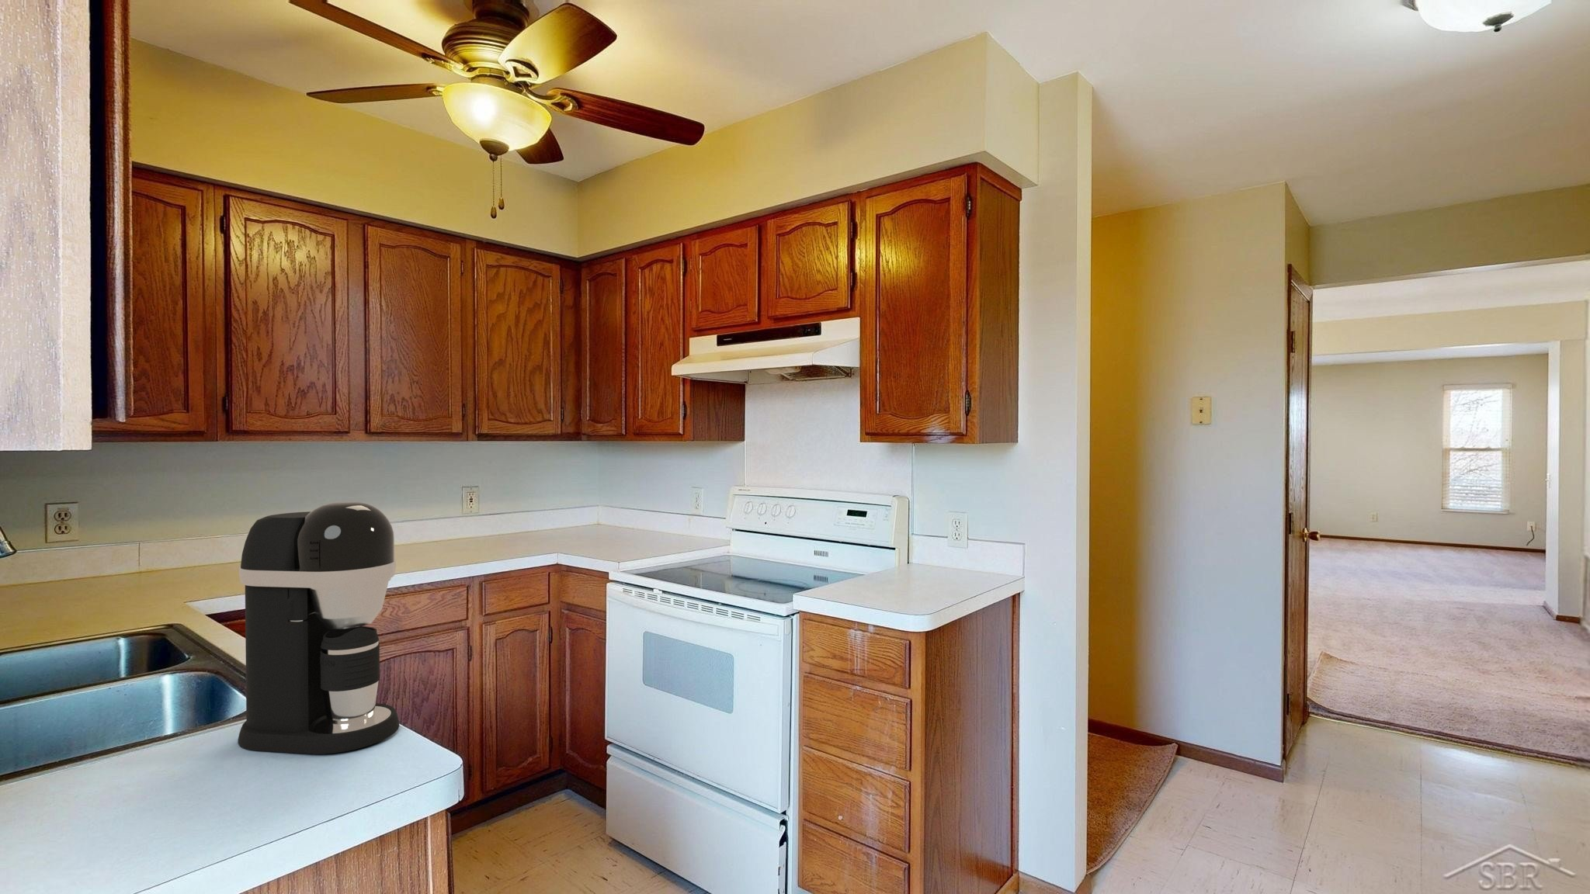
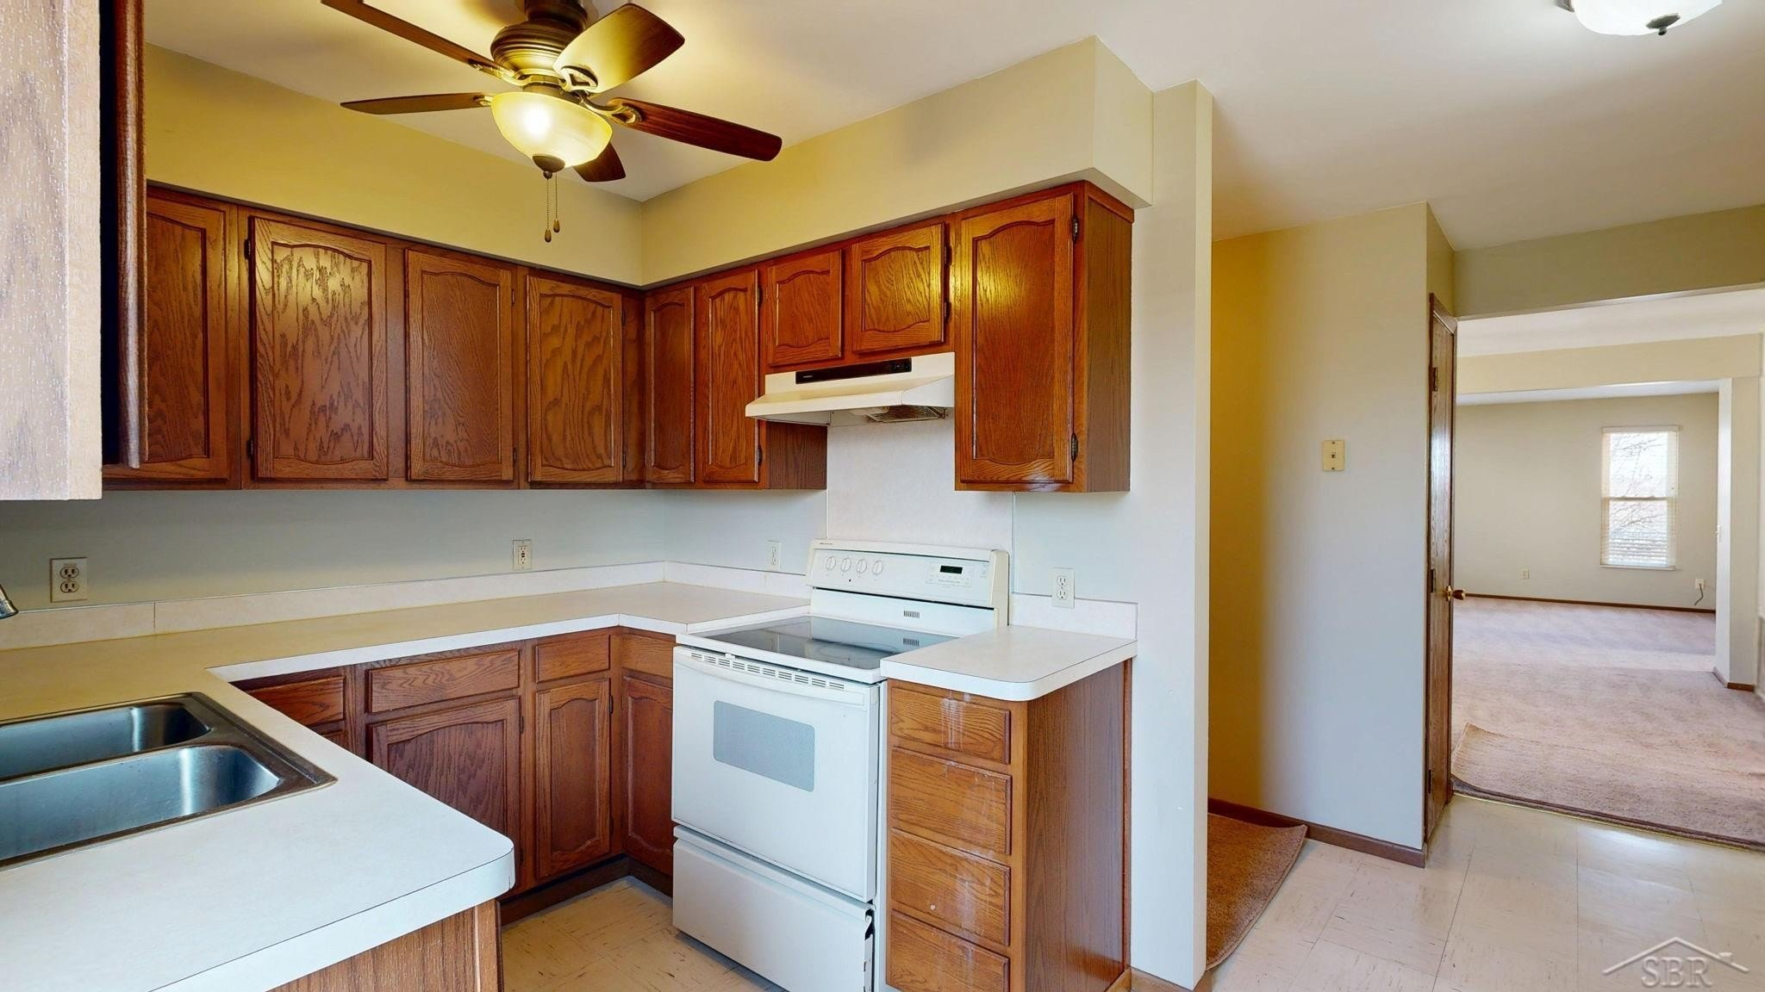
- coffee maker (320, 618)
